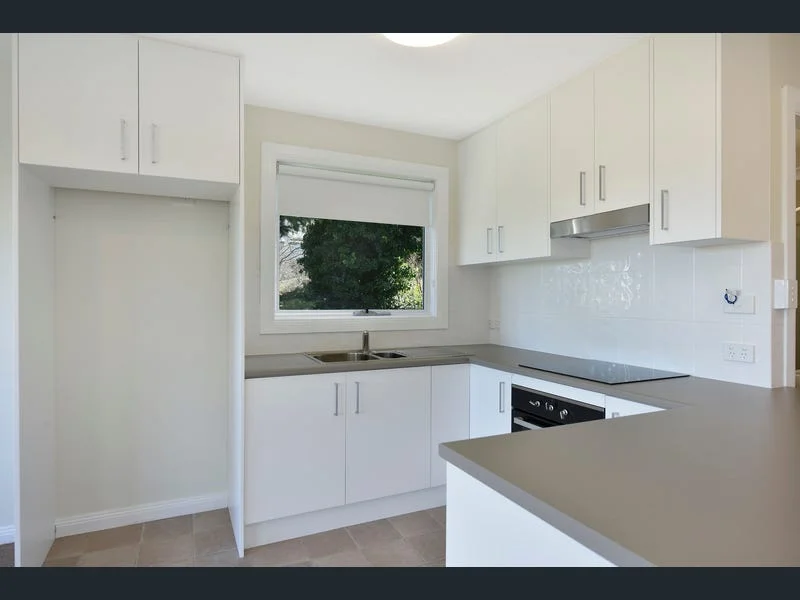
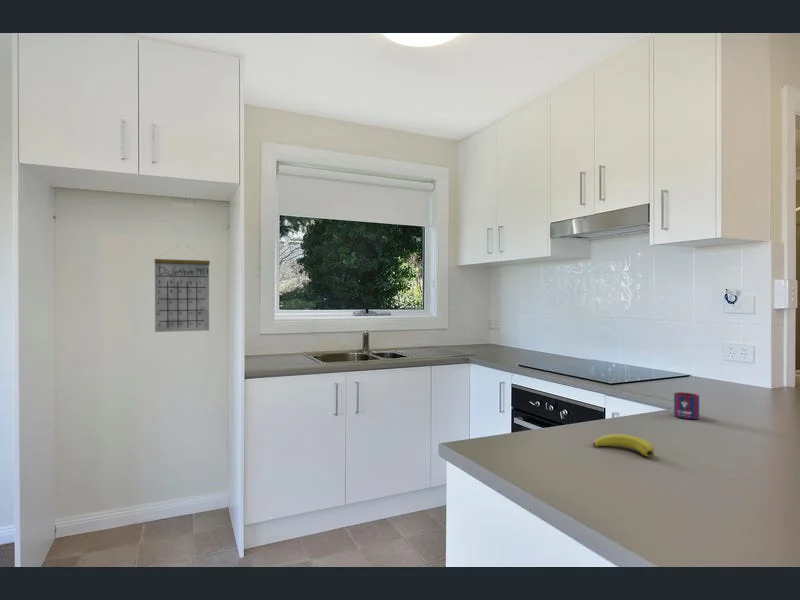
+ mug (687, 404)
+ calendar (182, 287)
+ banana (624, 443)
